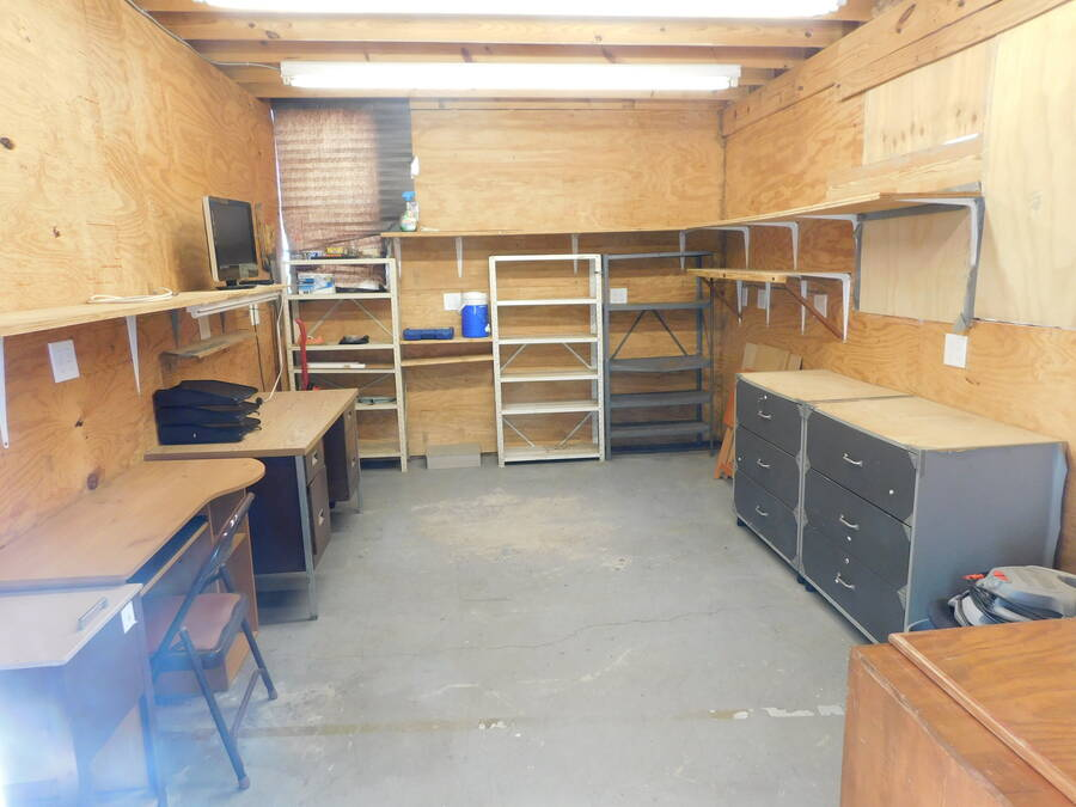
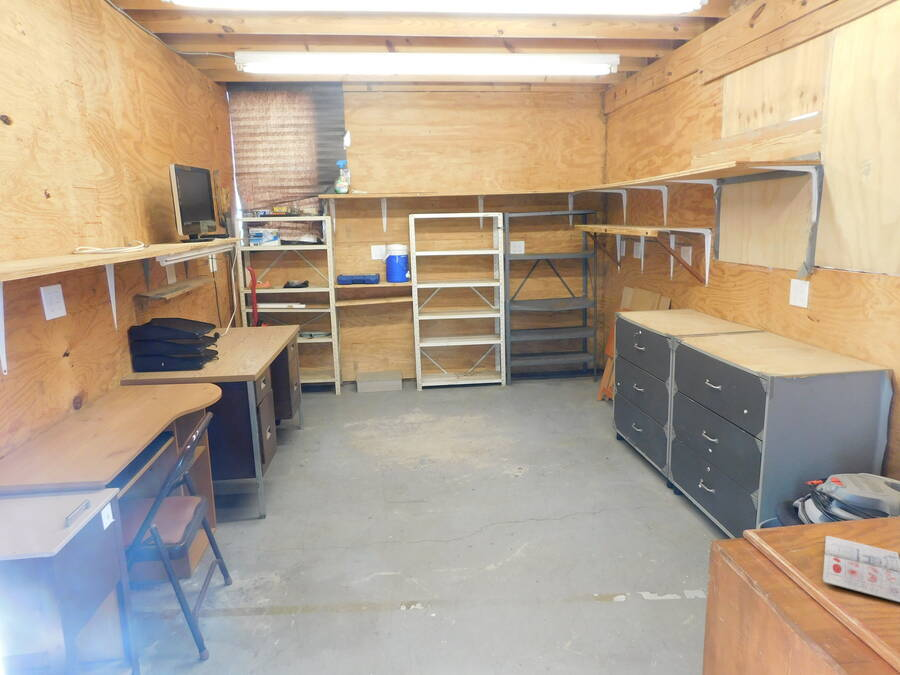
+ diary (861, 563)
